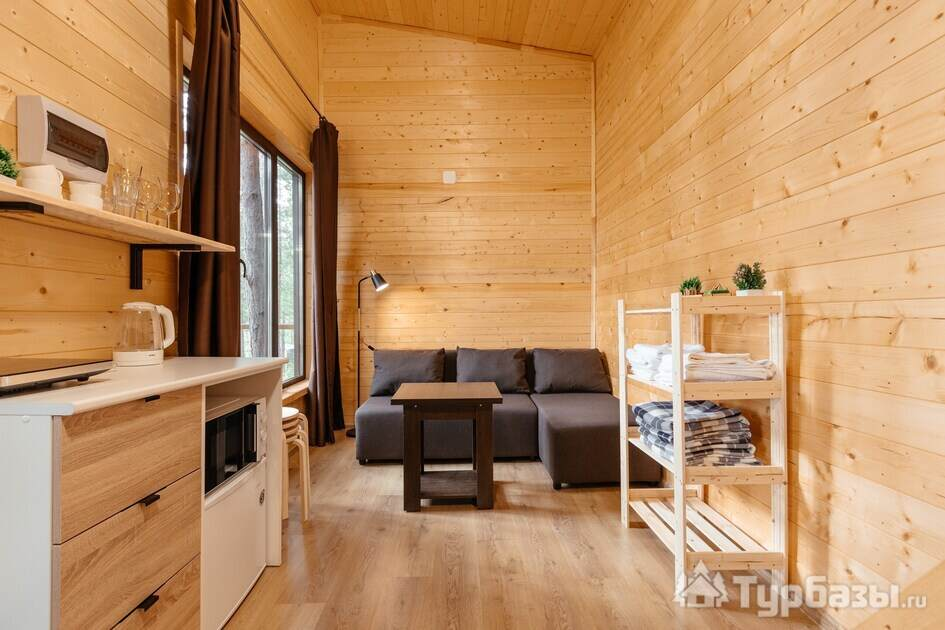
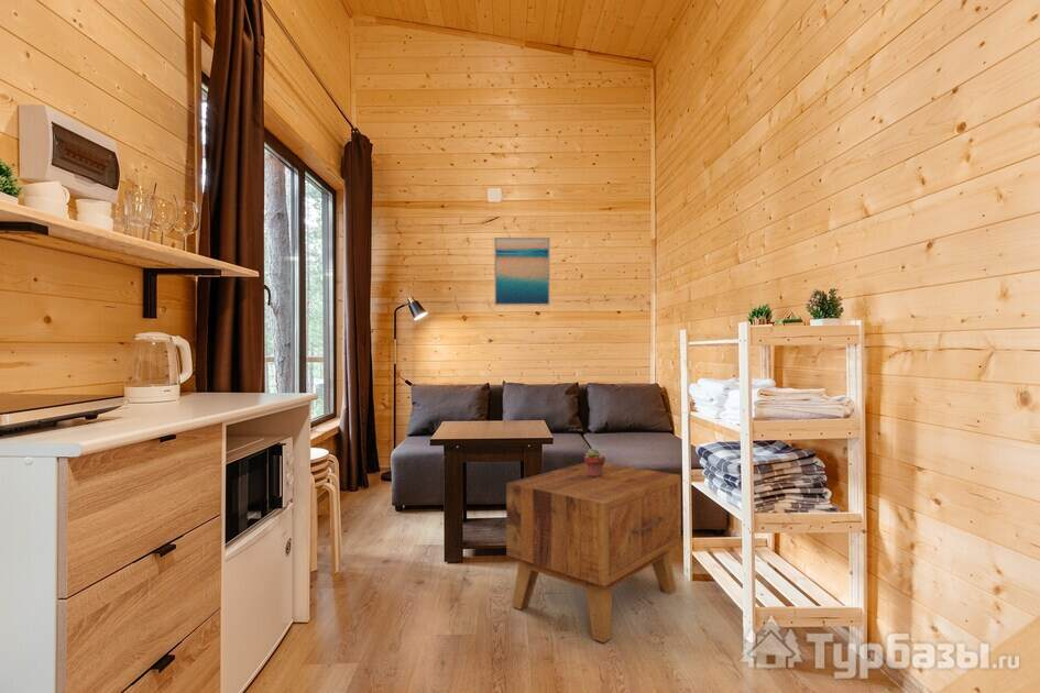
+ potted succulent (594, 461)
+ side table (599, 539)
+ wall art (522, 271)
